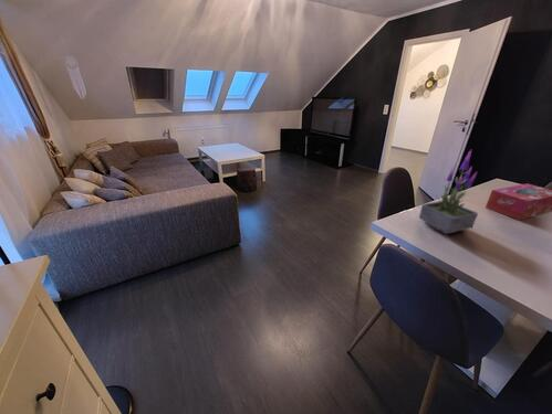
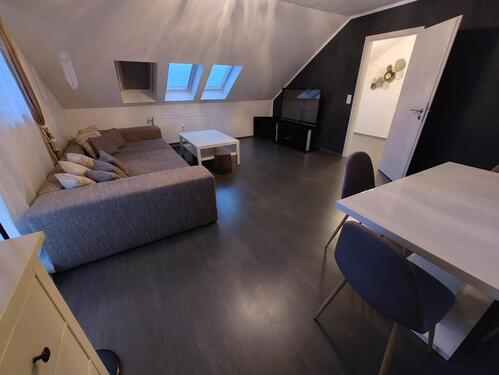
- potted plant (455, 190)
- tissue box (523, 200)
